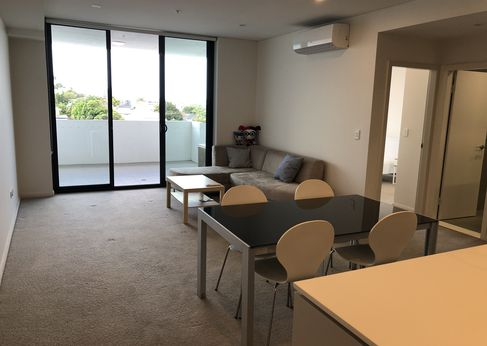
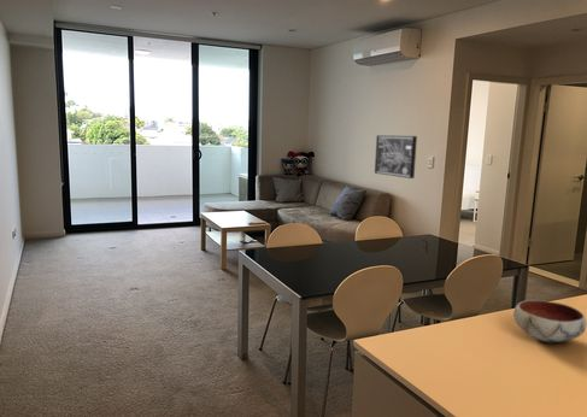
+ wall art (394, 155)
+ bowl (547, 324)
